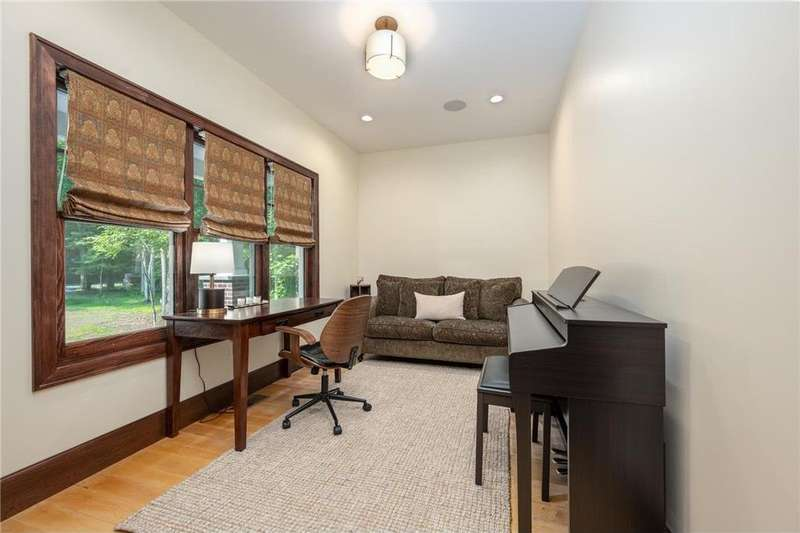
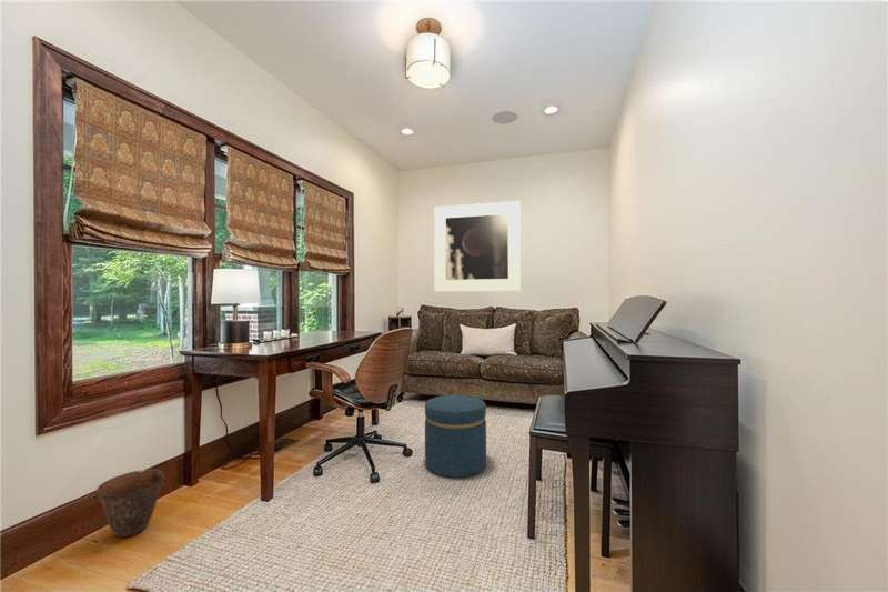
+ ottoman (455, 432)
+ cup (131, 505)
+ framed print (476, 248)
